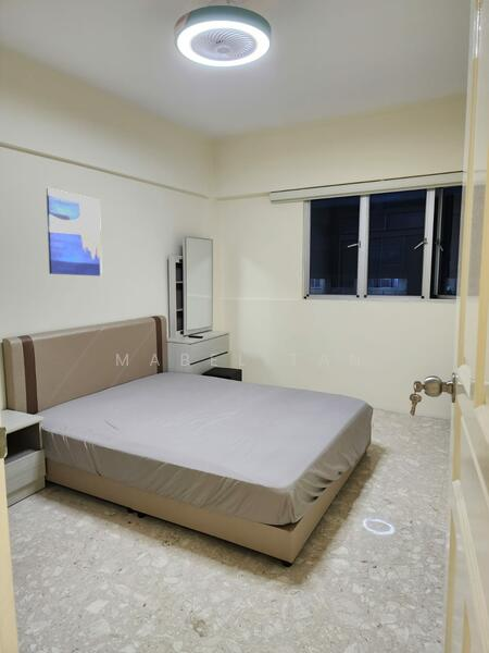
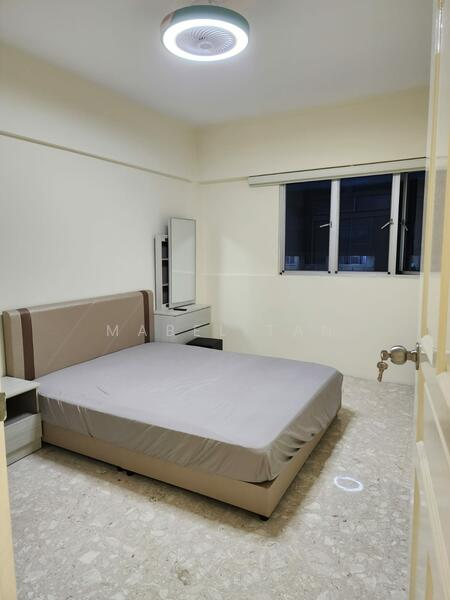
- wall art (75, 235)
